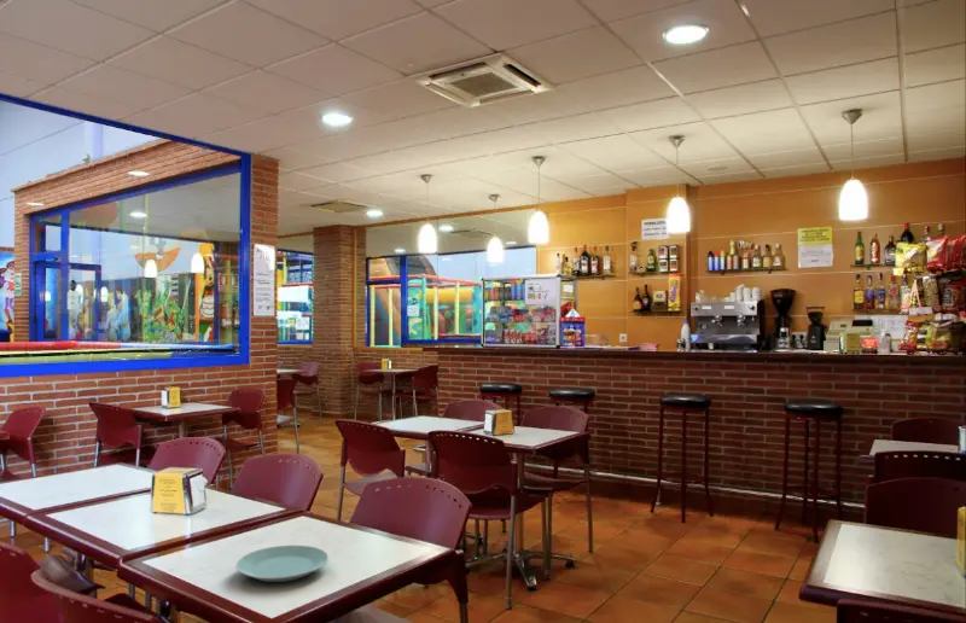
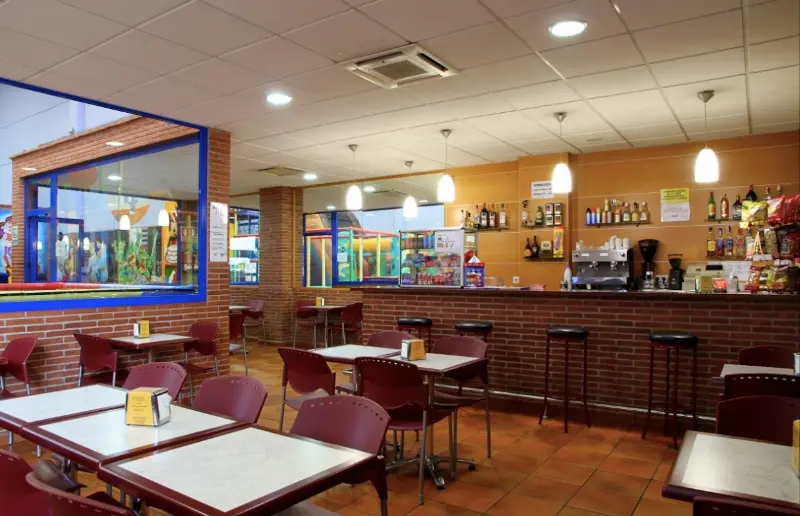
- plate (283, 565)
